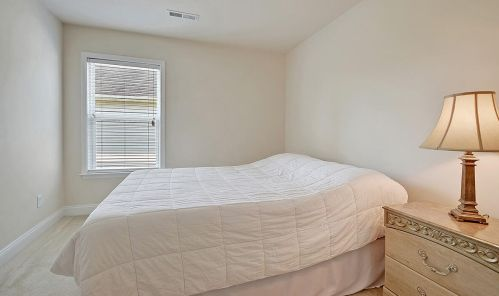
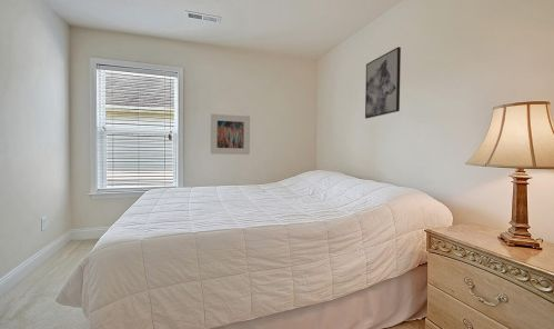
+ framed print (230, 134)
+ wall art (381, 86)
